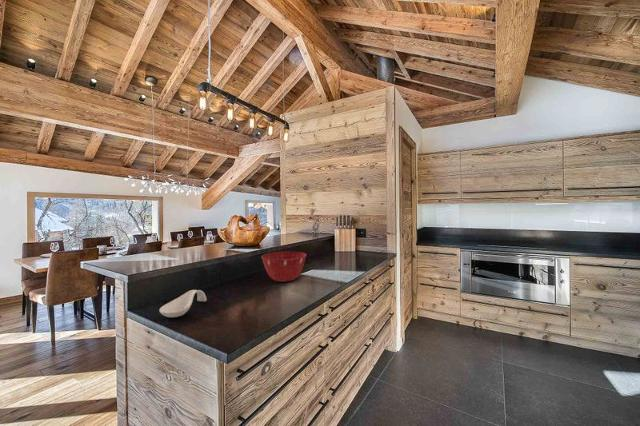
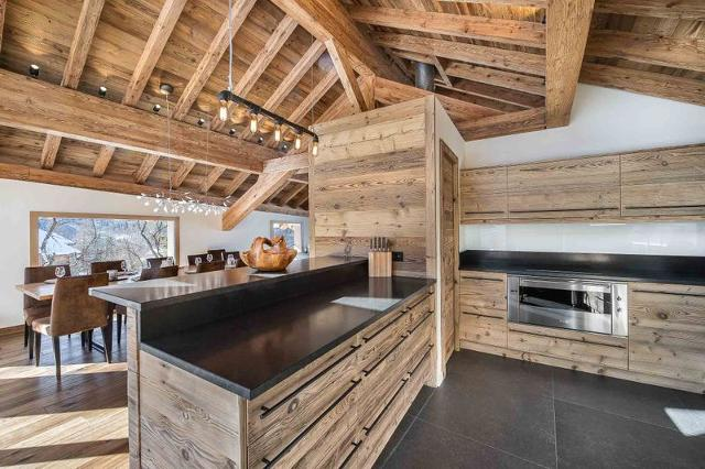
- mixing bowl (284, 267)
- spoon rest (185, 302)
